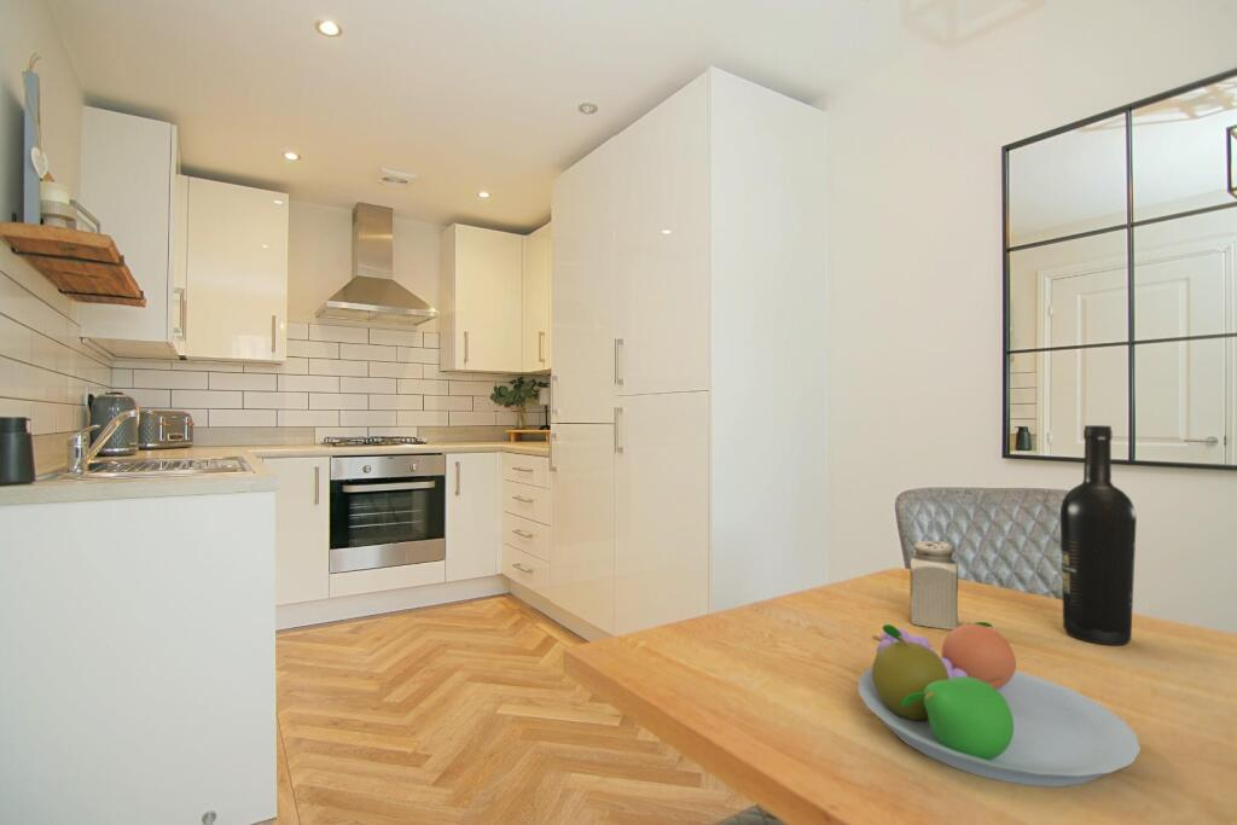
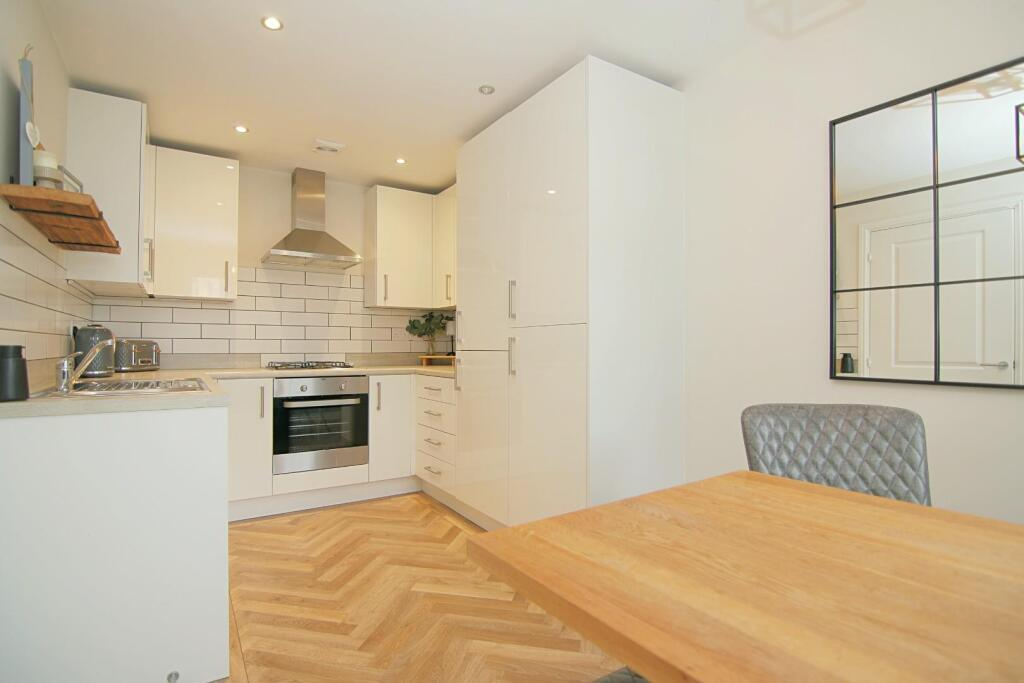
- salt shaker (933, 581)
- fruit bowl (976, 682)
- wine bottle (1097, 530)
